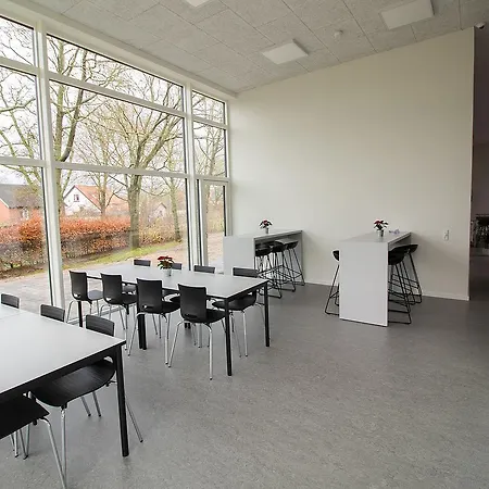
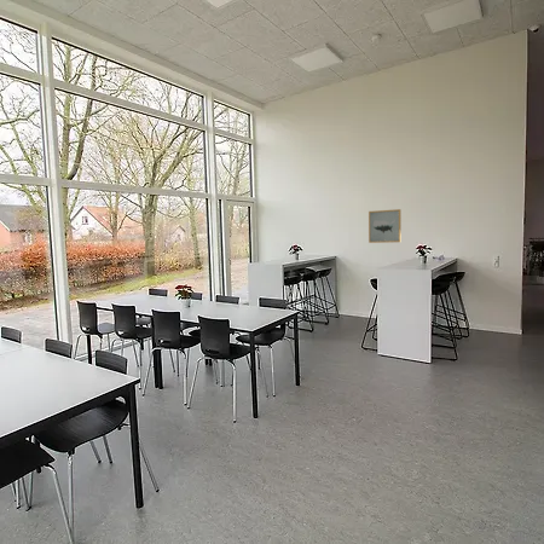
+ wall art (384, 226)
